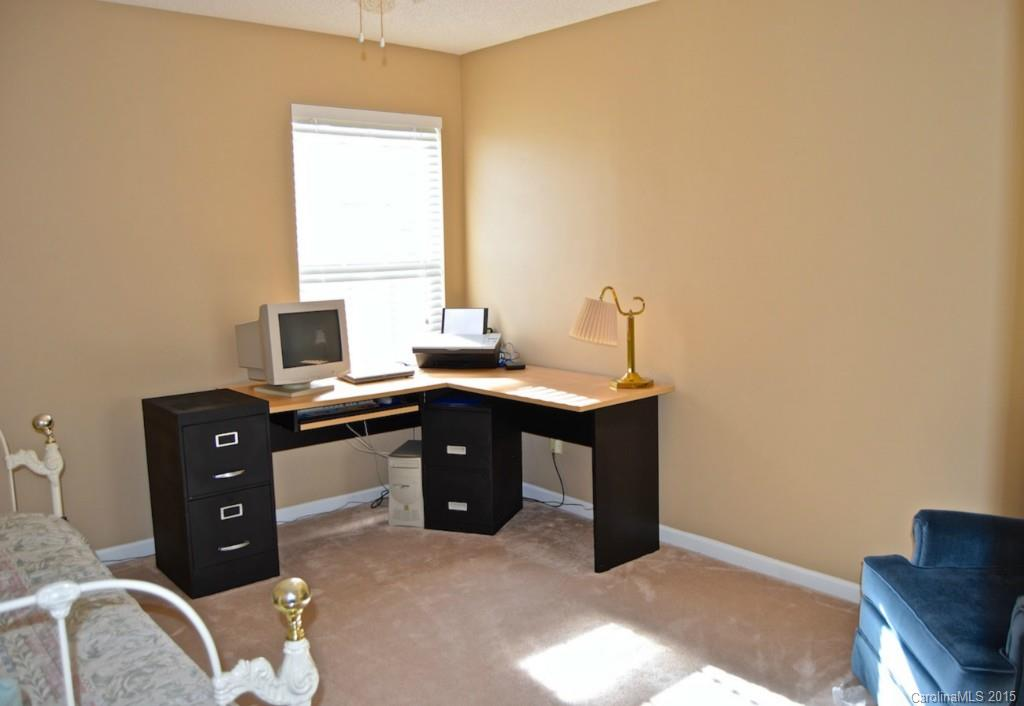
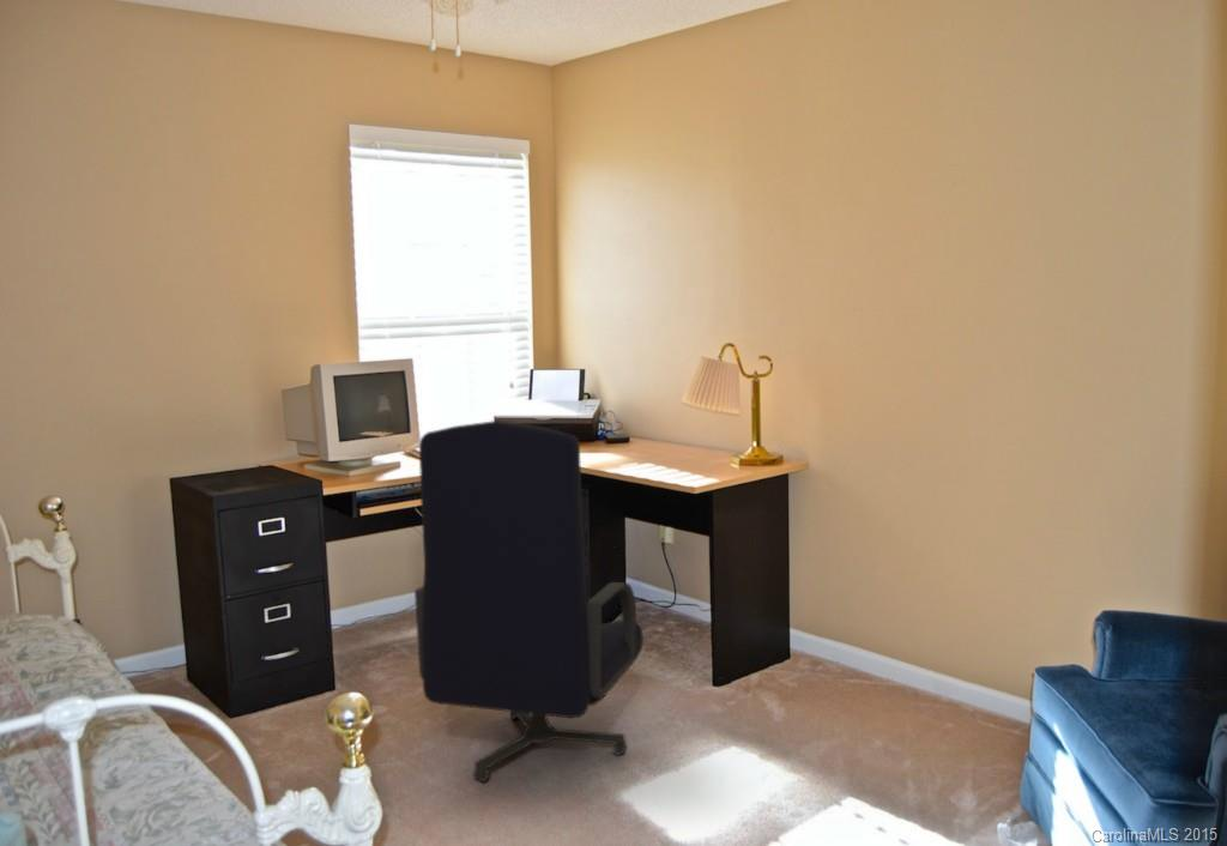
+ office chair (534, 584)
